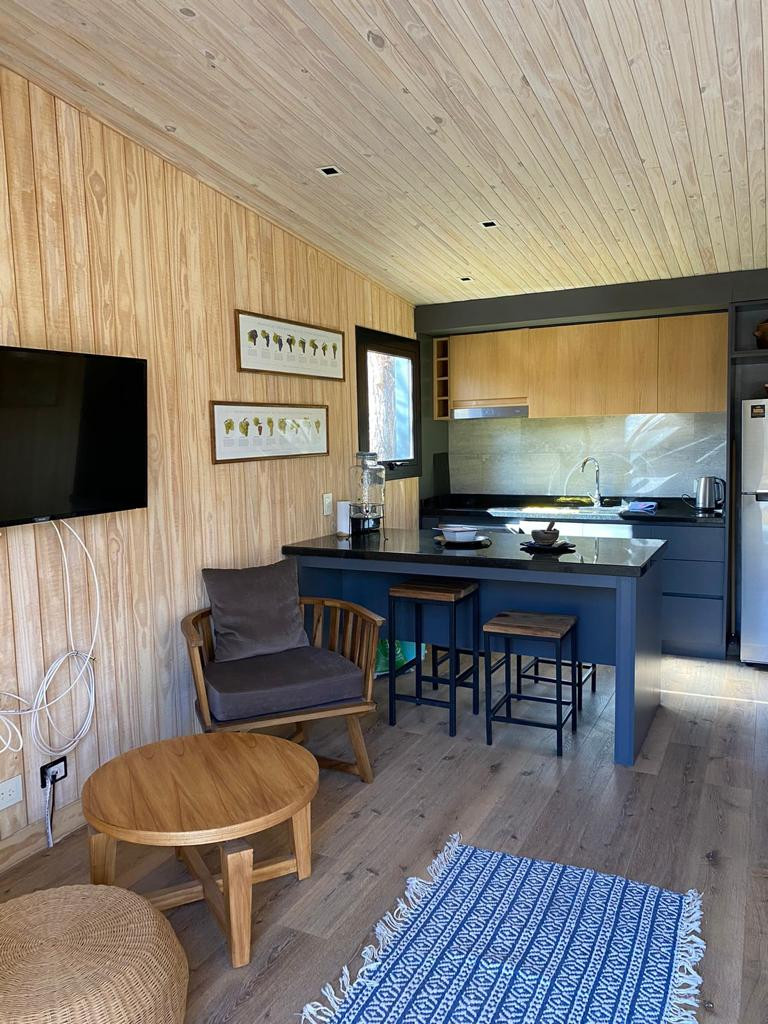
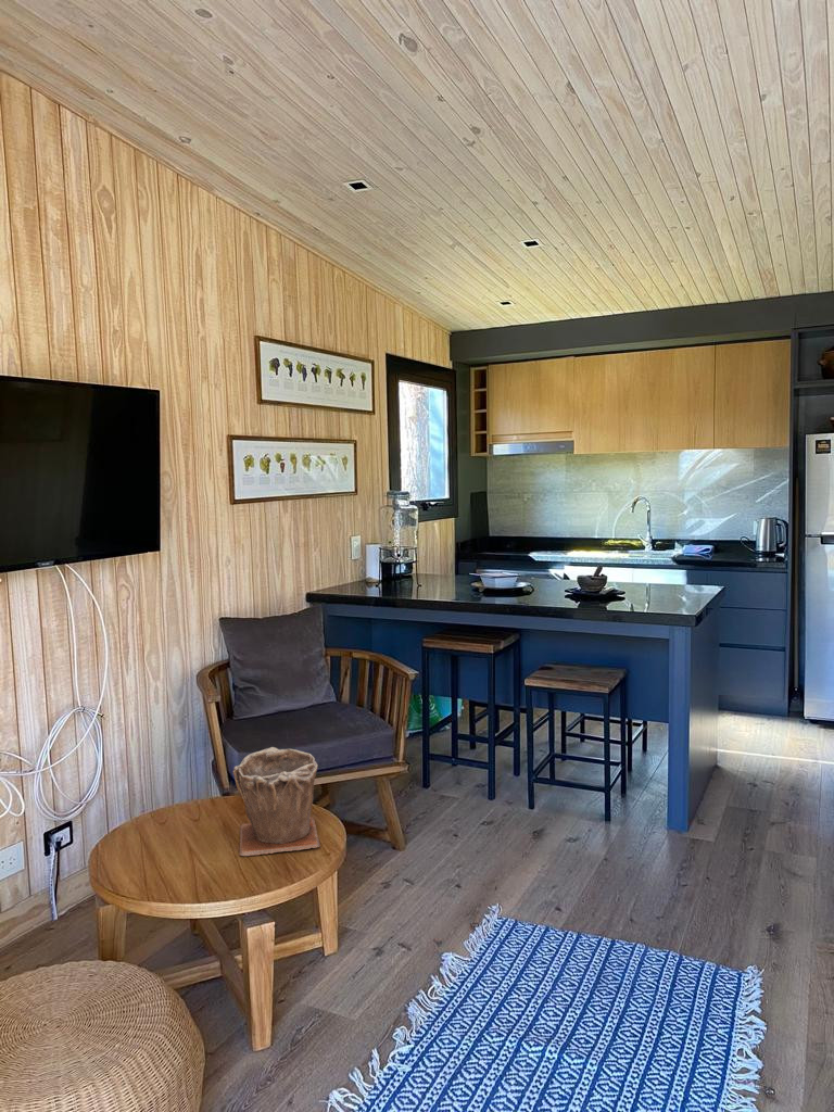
+ plant pot (277, 797)
